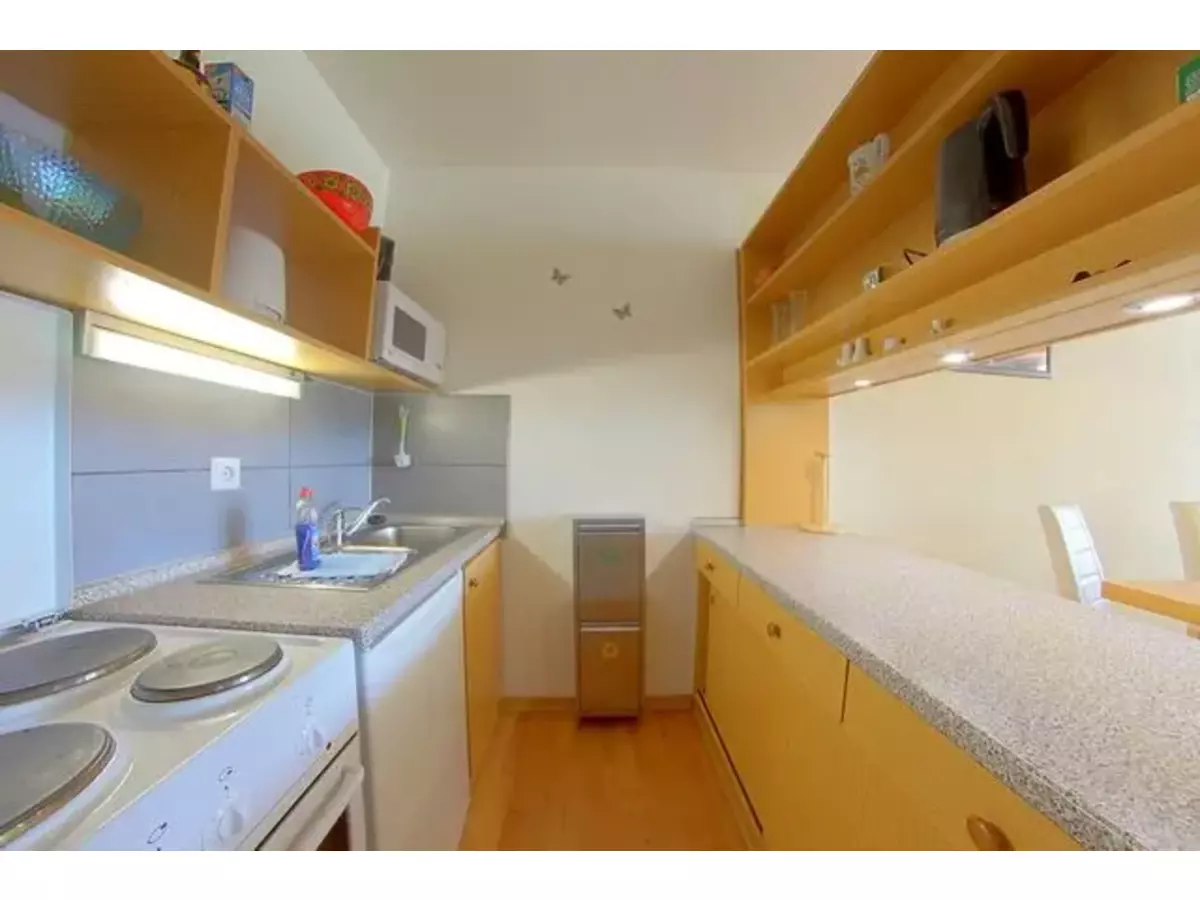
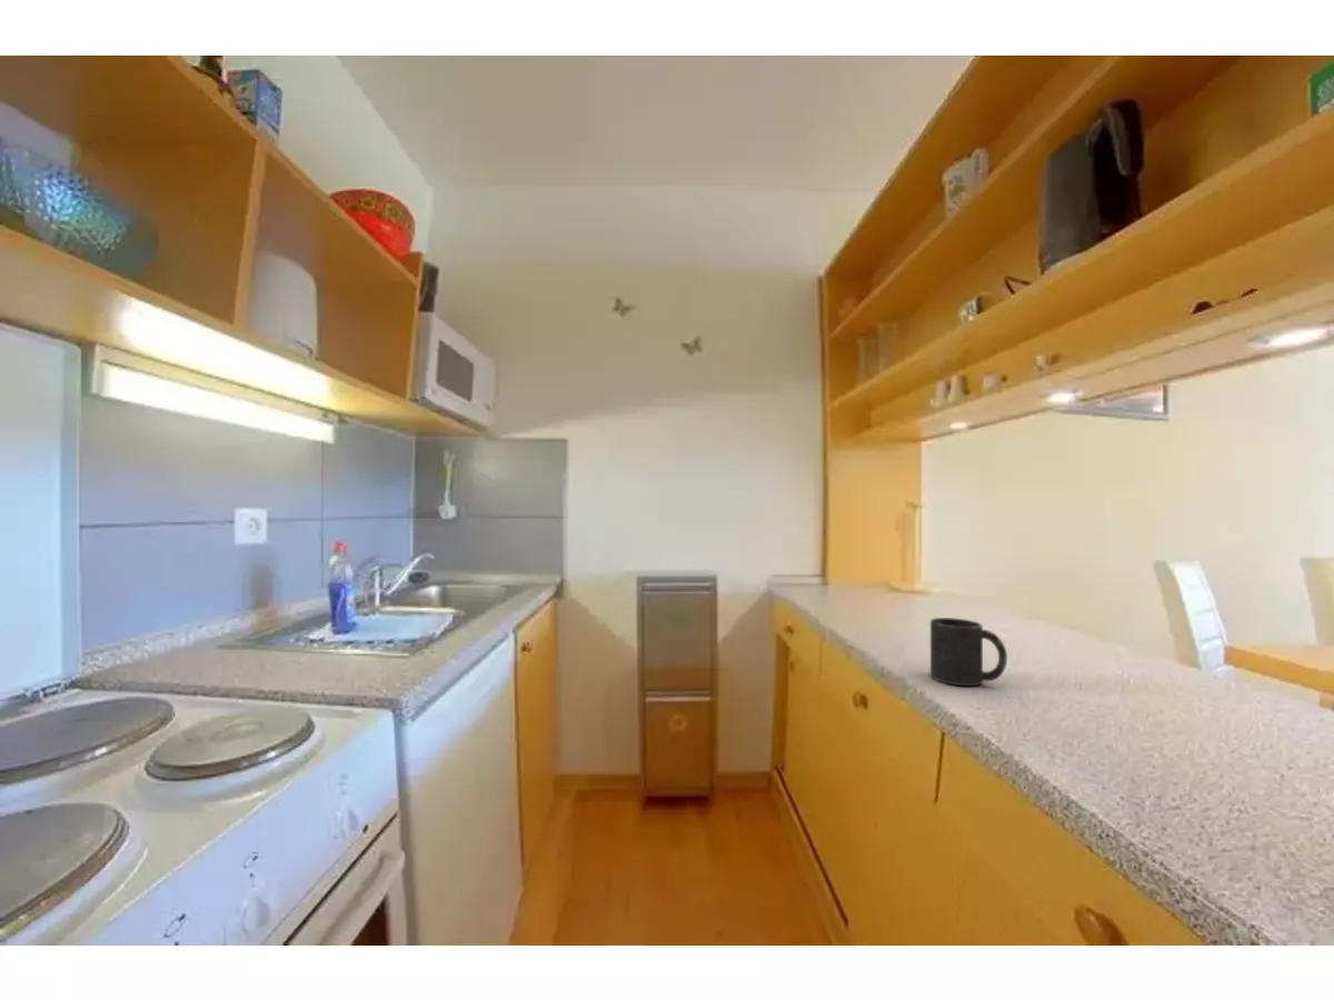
+ mug (967, 651)
